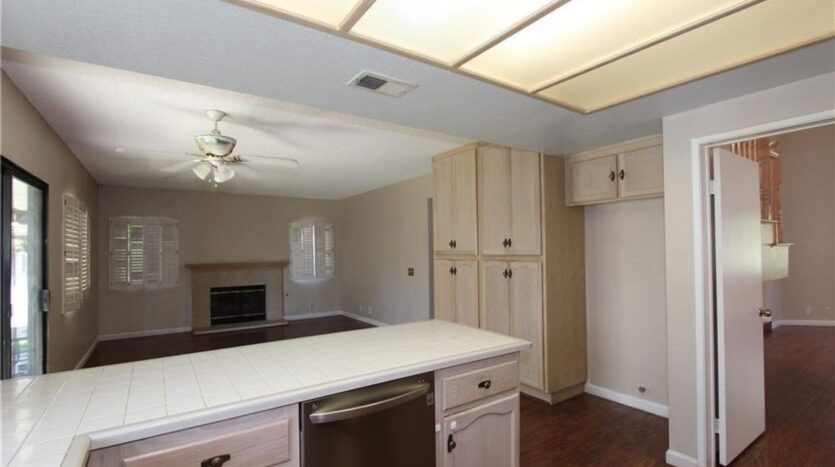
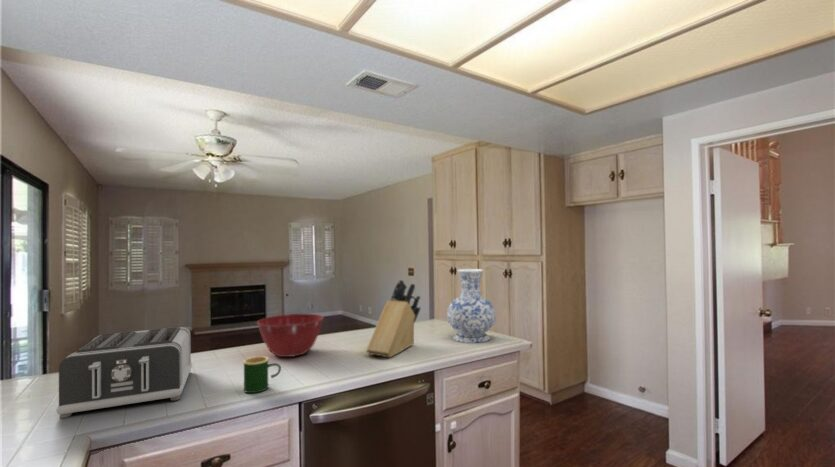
+ knife block (396, 314)
+ vase (470, 303)
+ mug (262, 373)
+ mixing bowl (291, 335)
+ toaster (133, 365)
